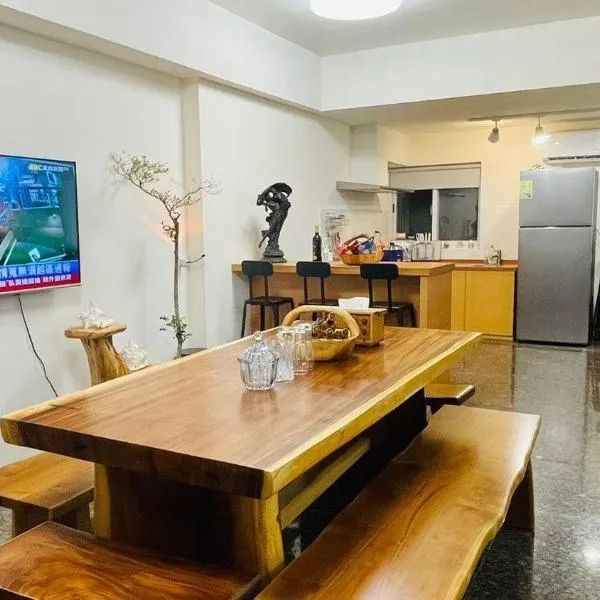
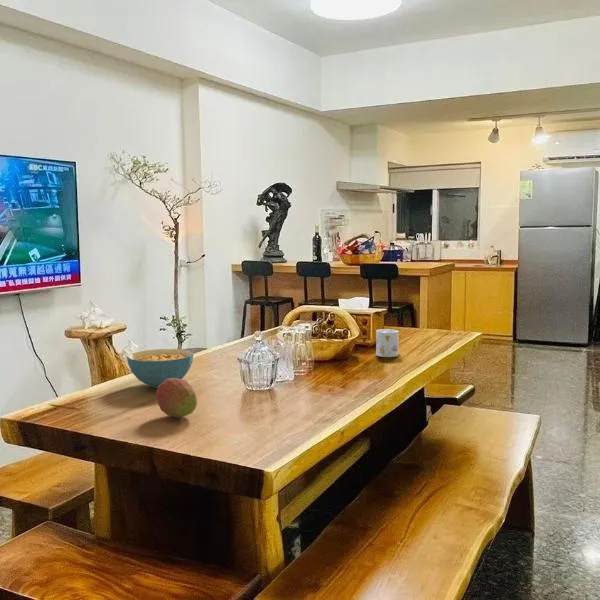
+ cereal bowl (161, 370)
+ mug (389, 342)
+ fruit (176, 398)
